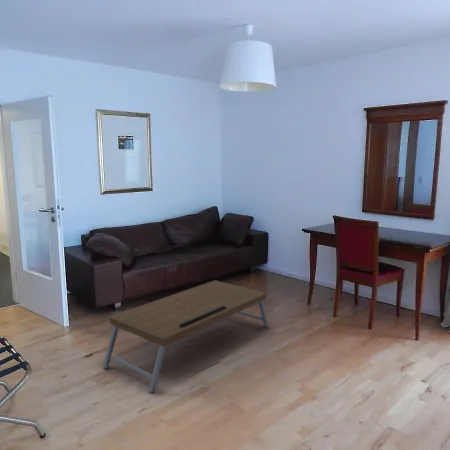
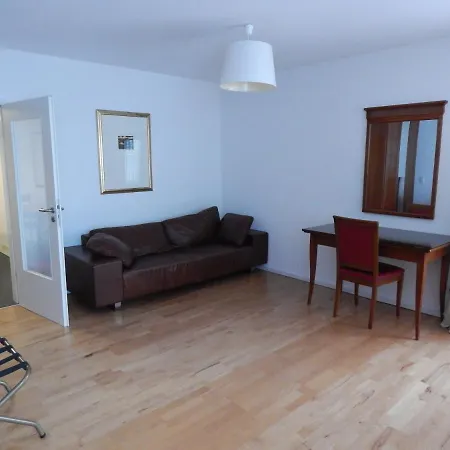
- coffee table (194, 323)
